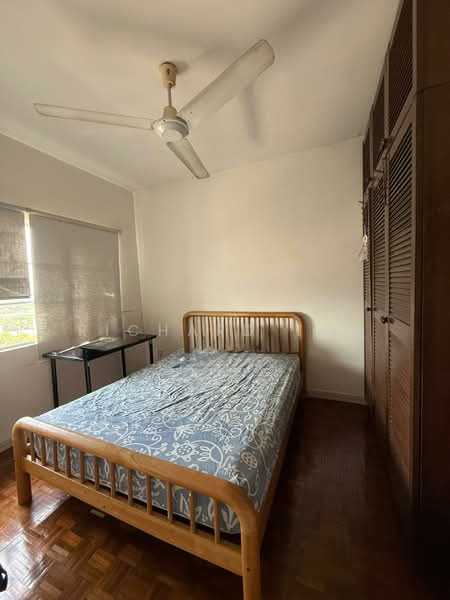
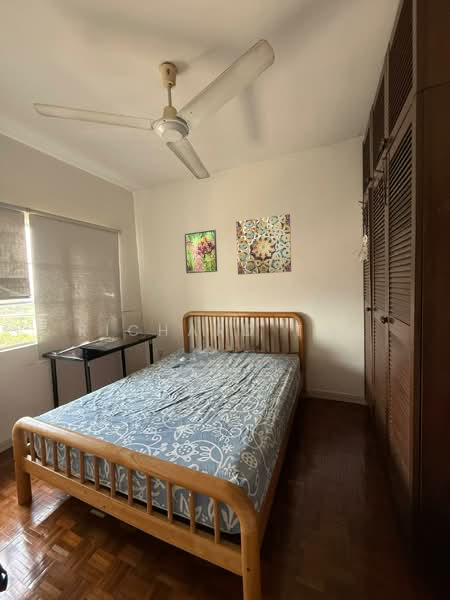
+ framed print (200, 252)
+ wall art (262, 246)
